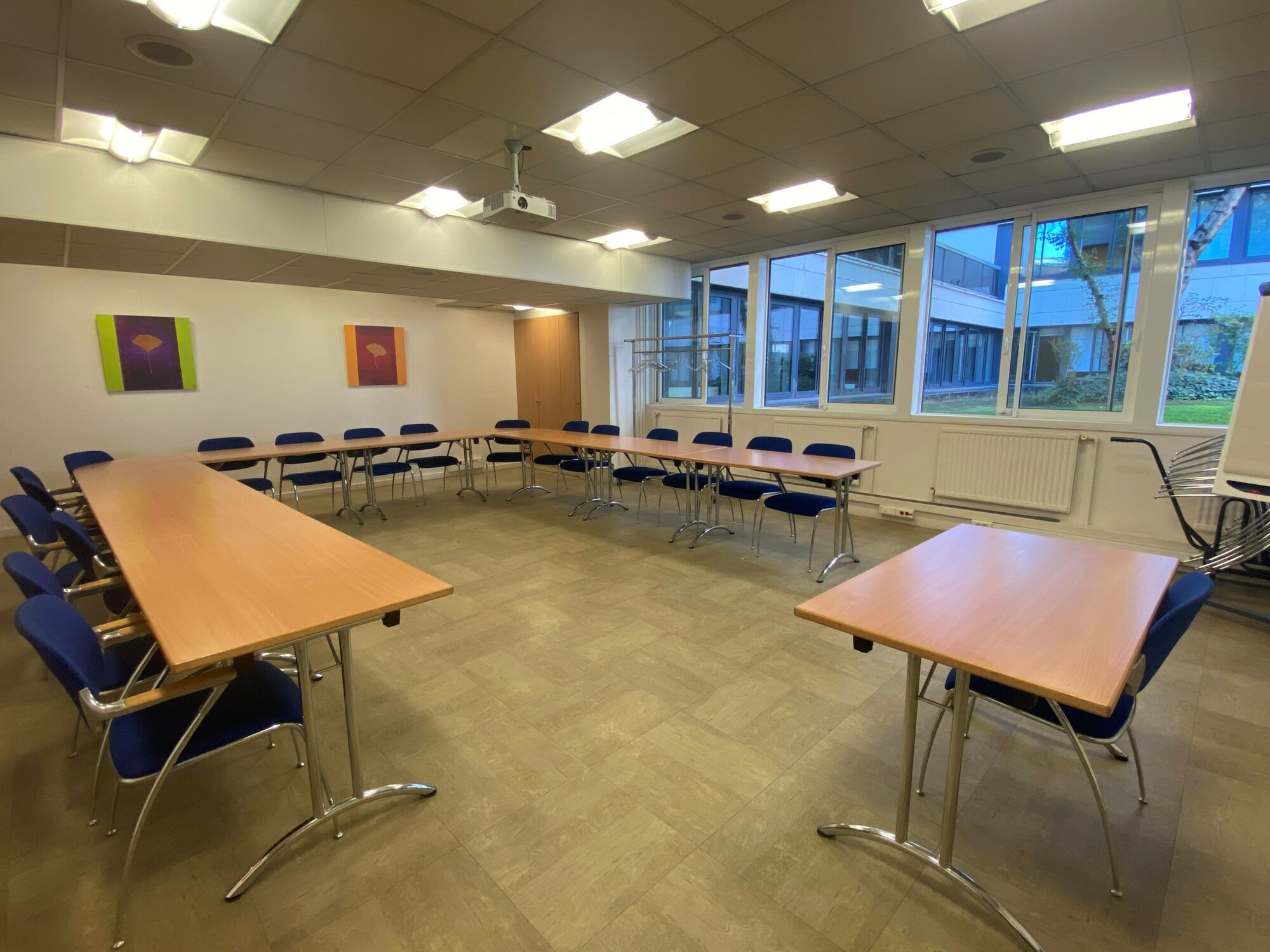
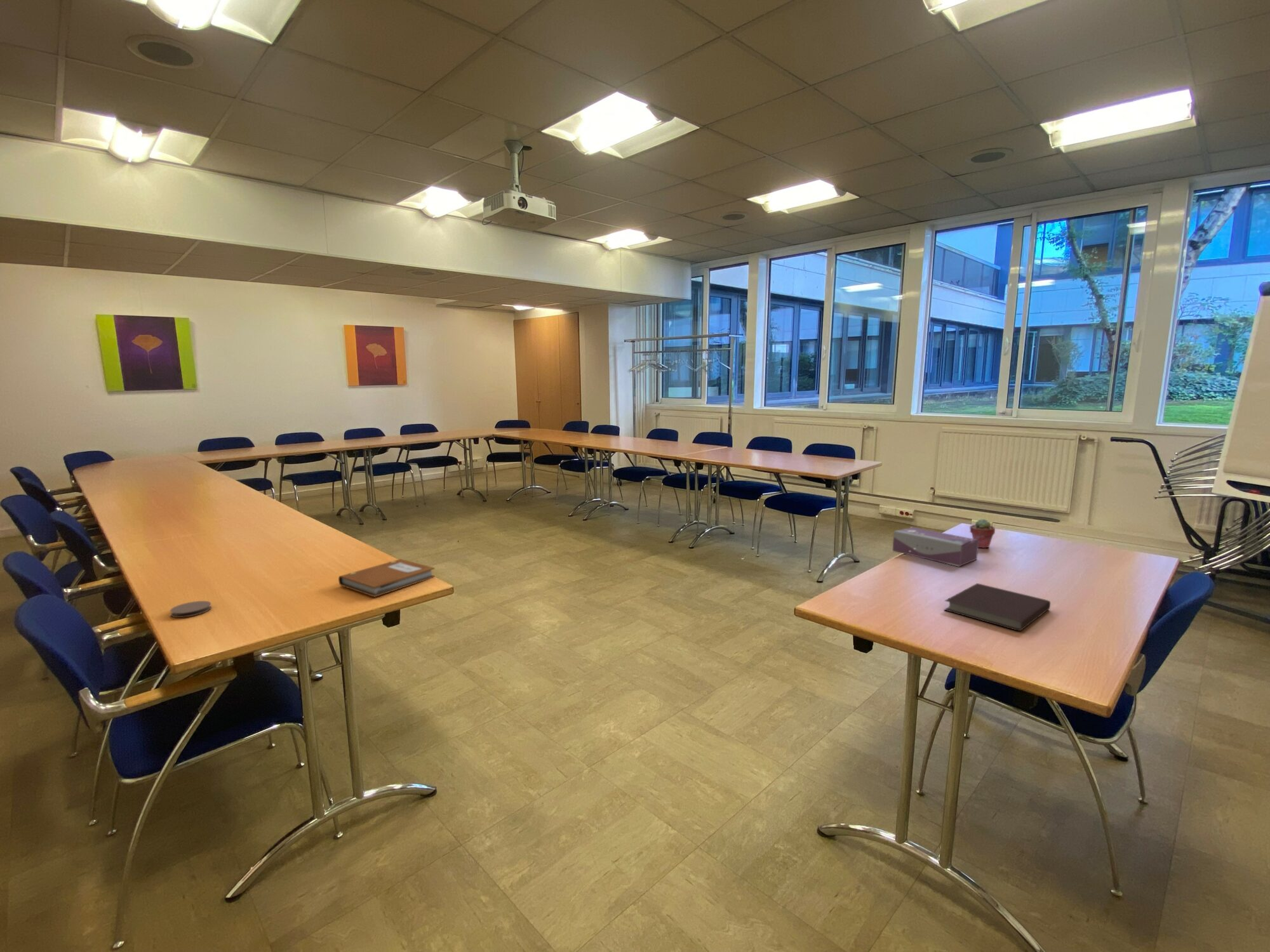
+ coaster (190, 609)
+ potted succulent (982, 532)
+ notebook (997, 605)
+ notebook (389, 575)
+ tissue box (934, 545)
